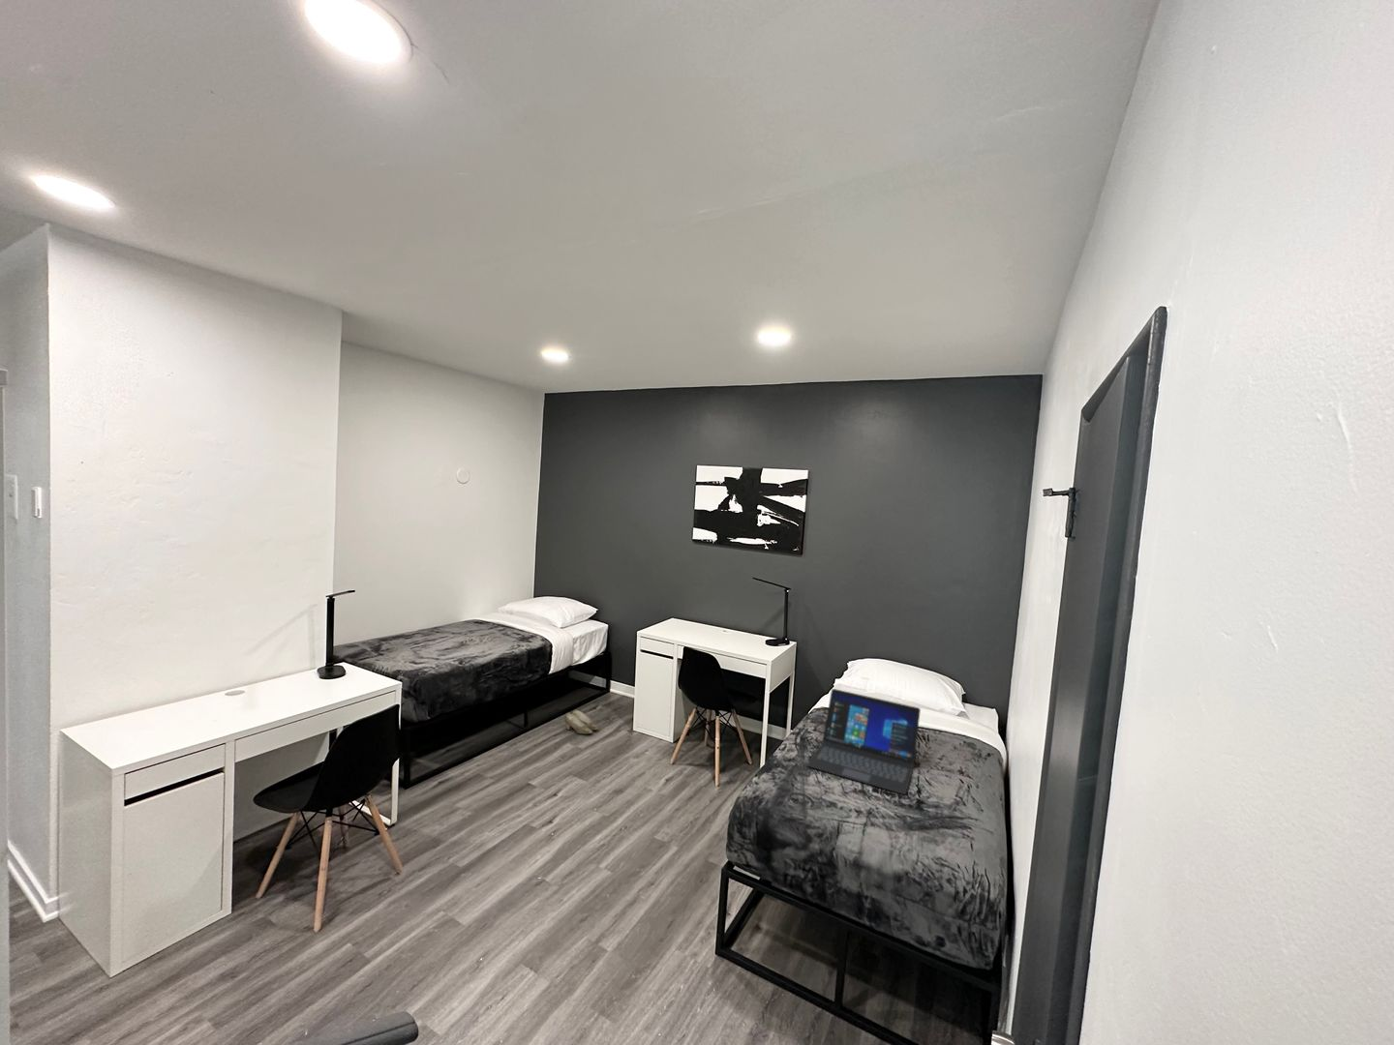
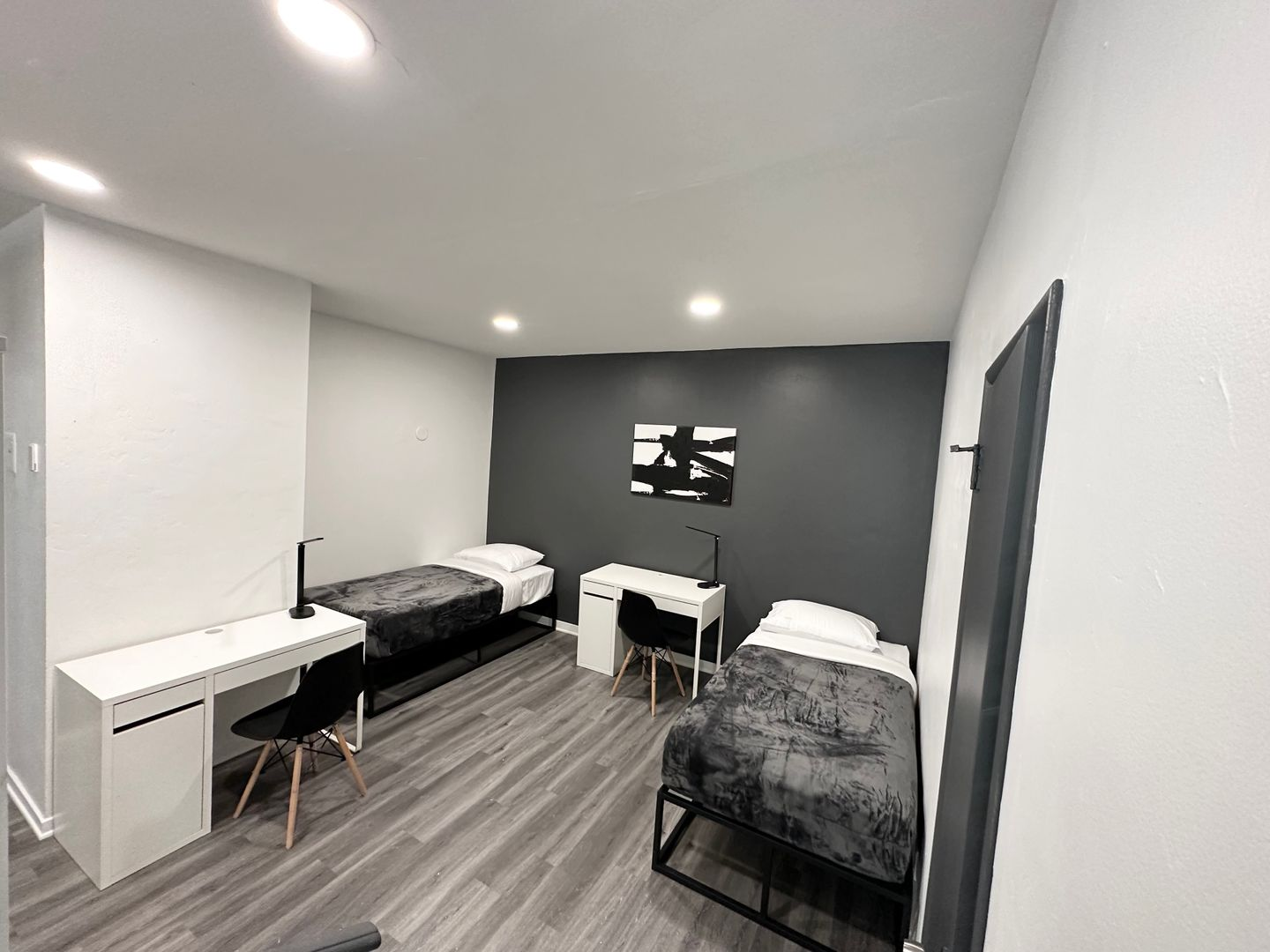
- laptop (865, 735)
- slippers (582, 722)
